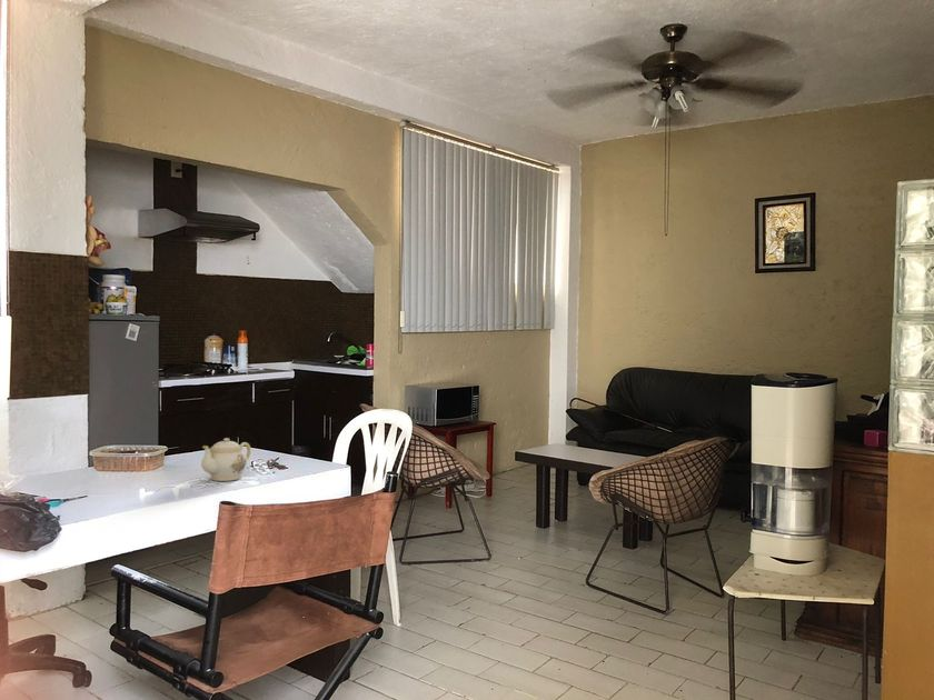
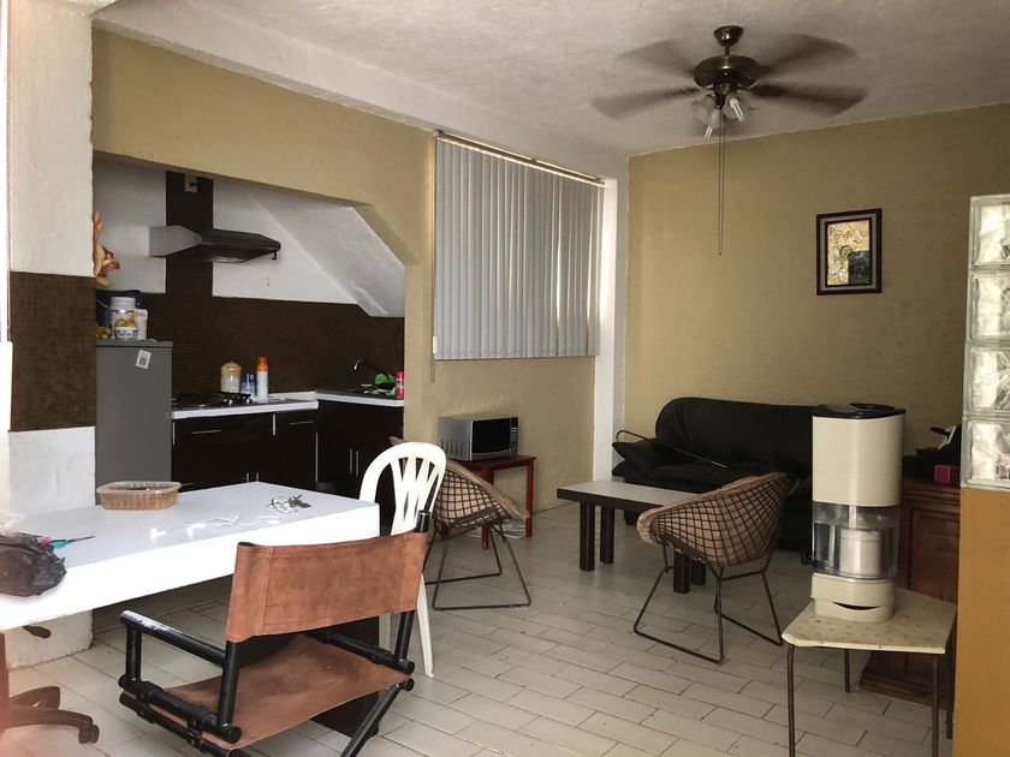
- teapot (227, 458)
